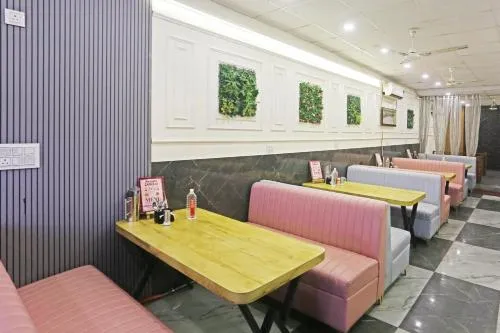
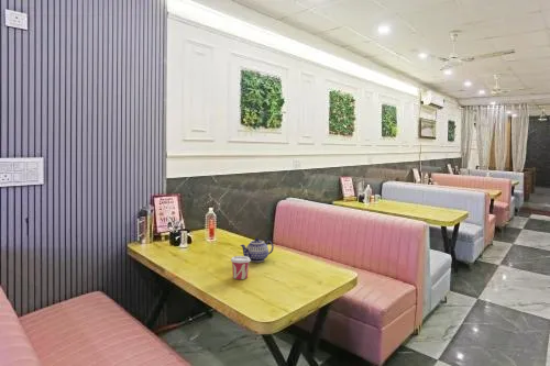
+ cup (240, 267)
+ teapot (256, 248)
